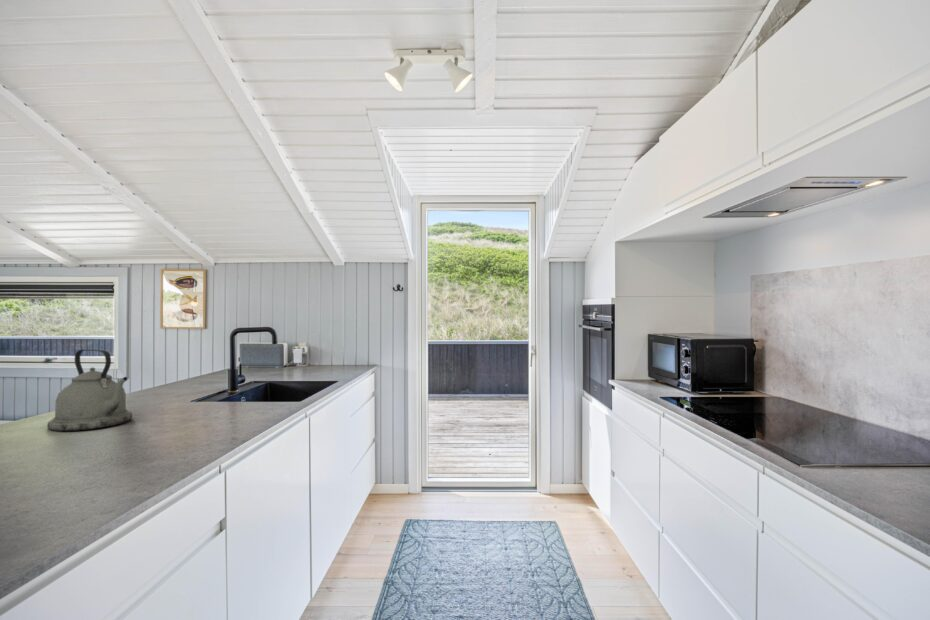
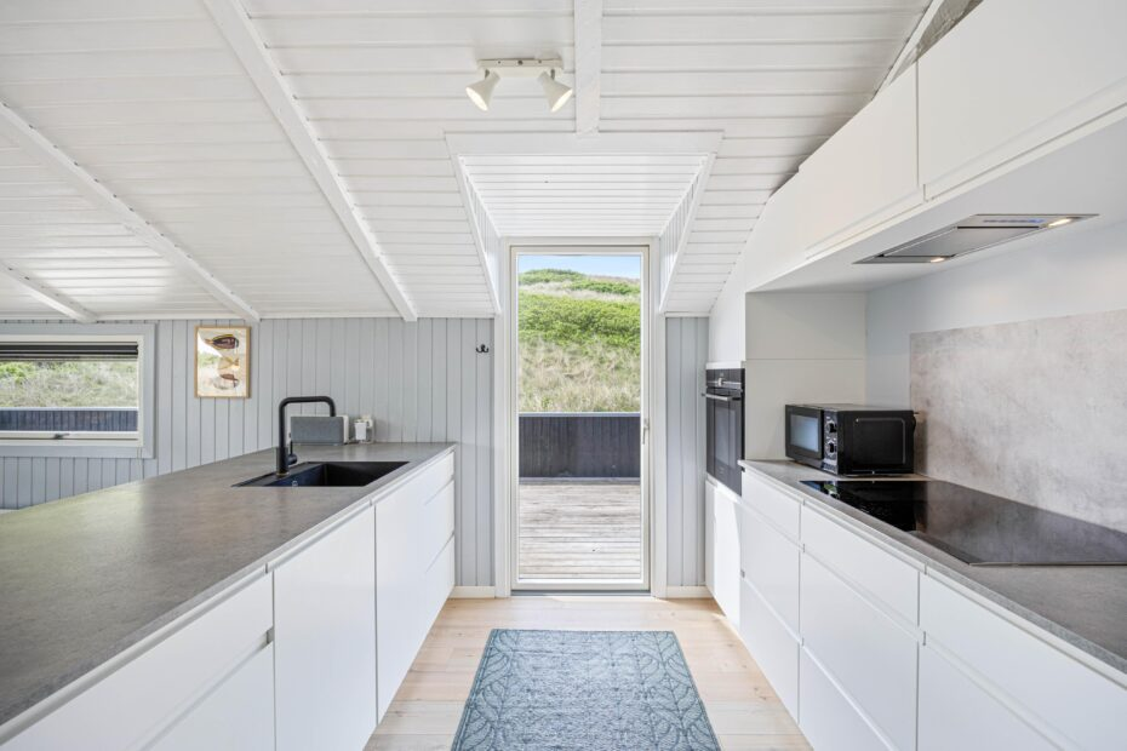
- kettle (96, 386)
